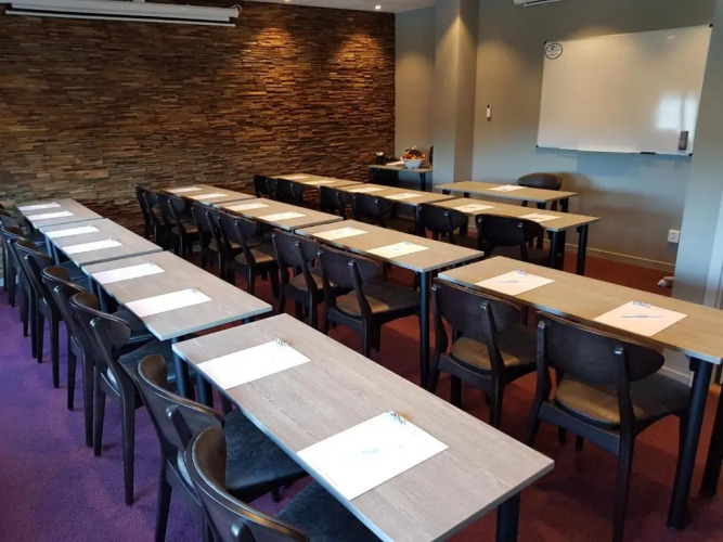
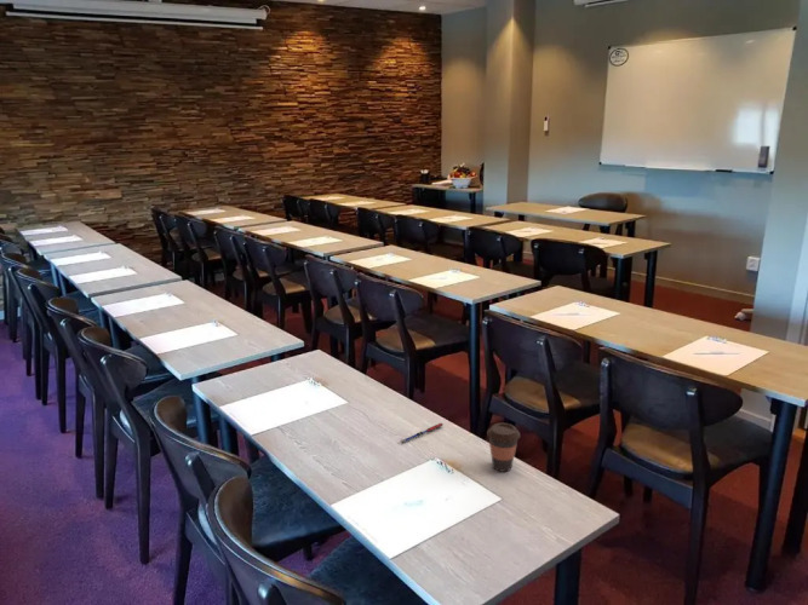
+ pen (422, 432)
+ coffee cup (503, 448)
